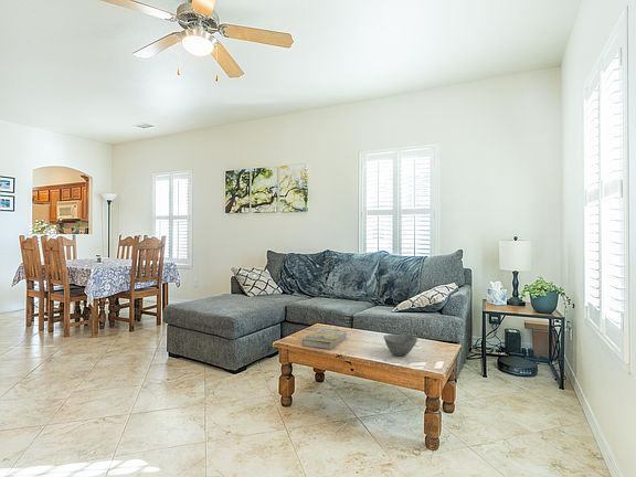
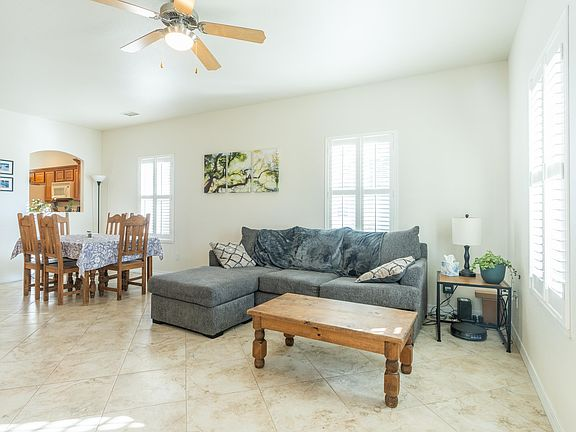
- bowl (400, 346)
- book (325, 338)
